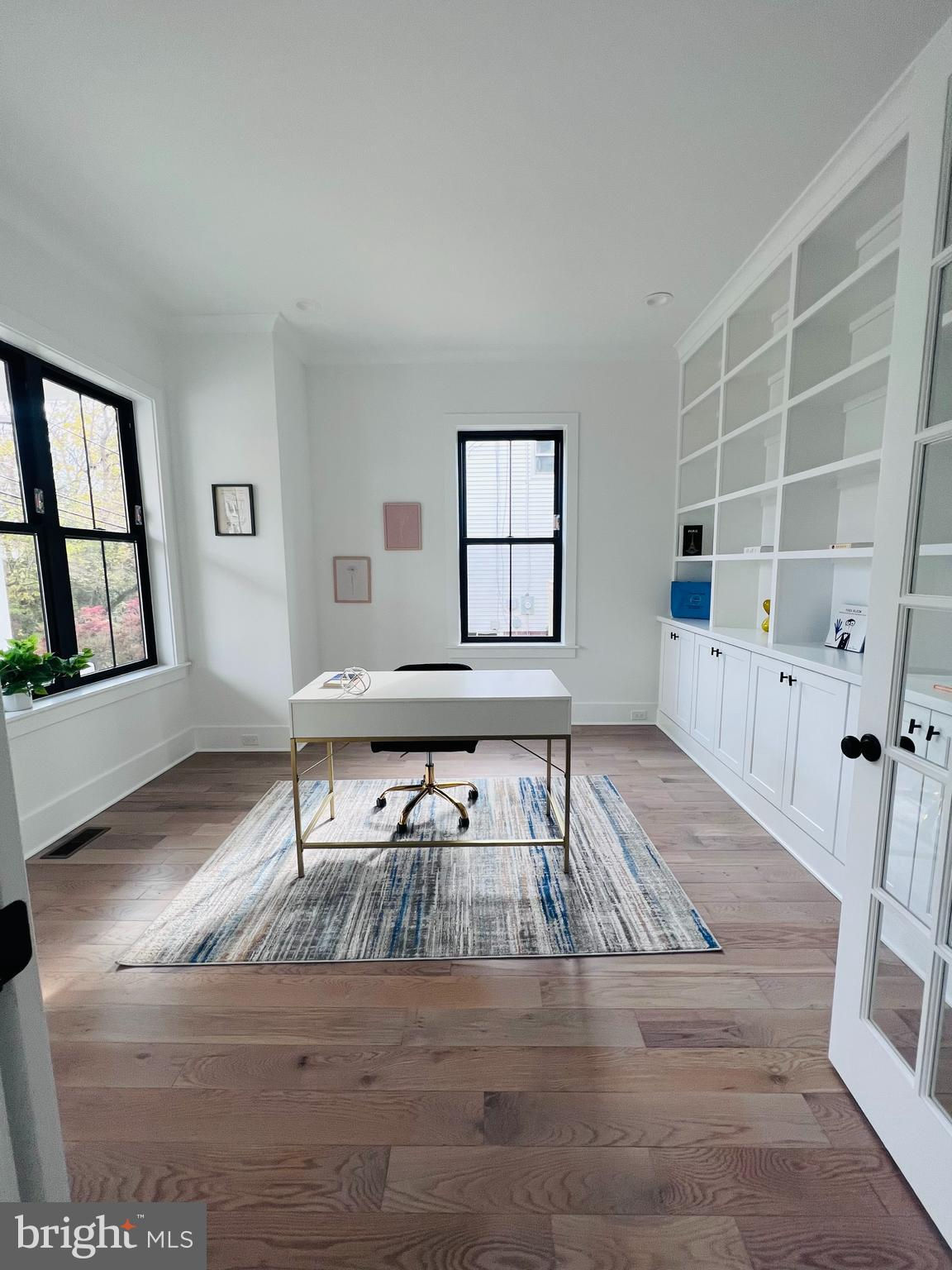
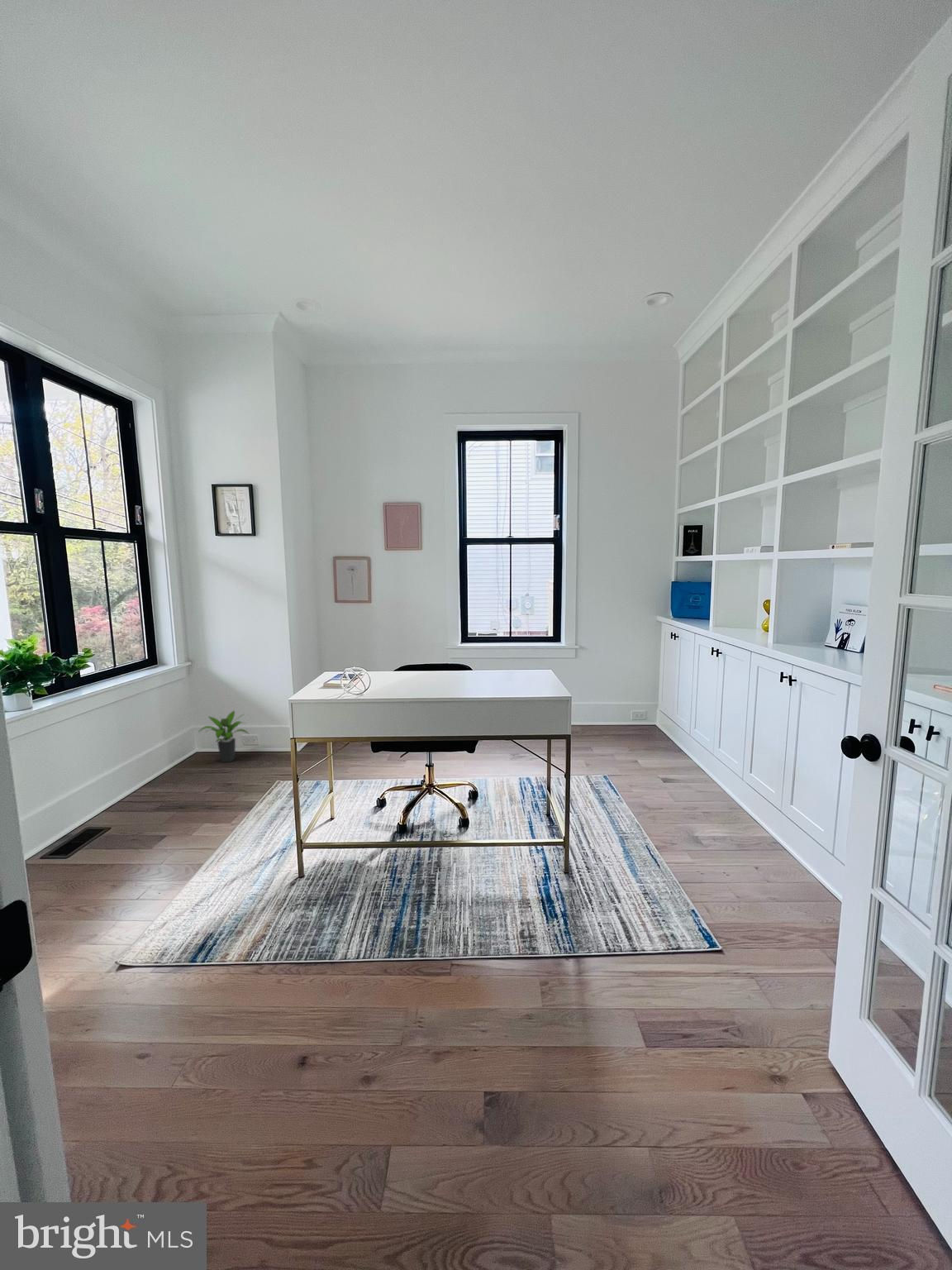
+ potted plant (226, 737)
